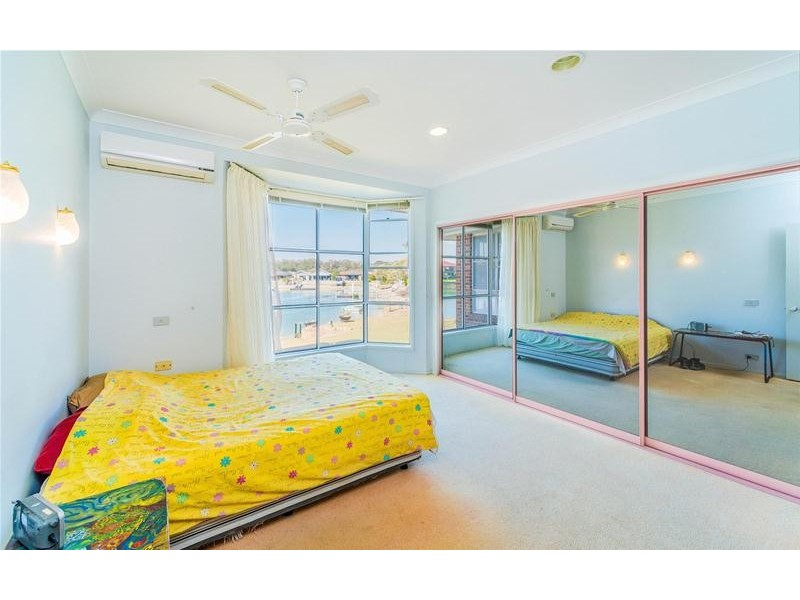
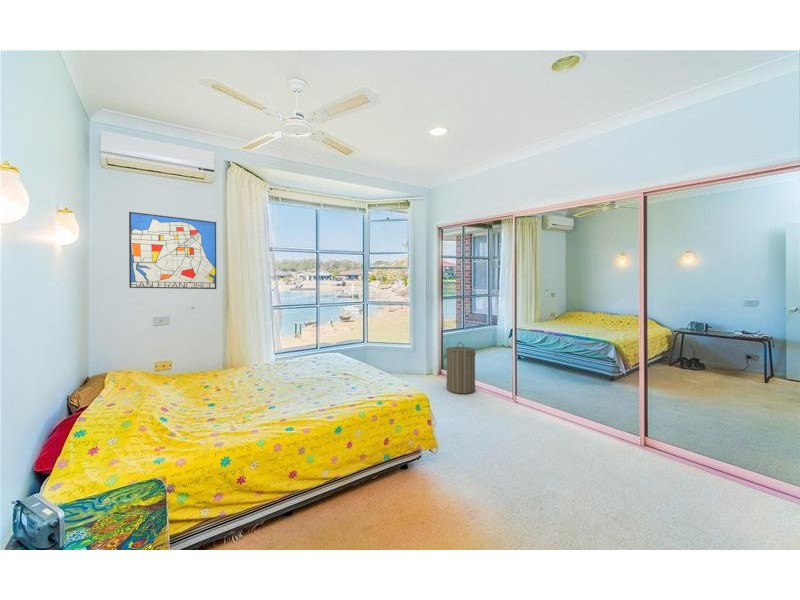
+ laundry hamper (460, 365)
+ wall art (175, 252)
